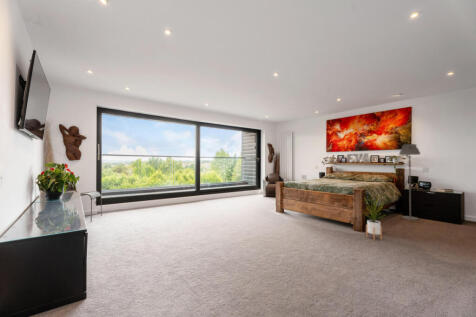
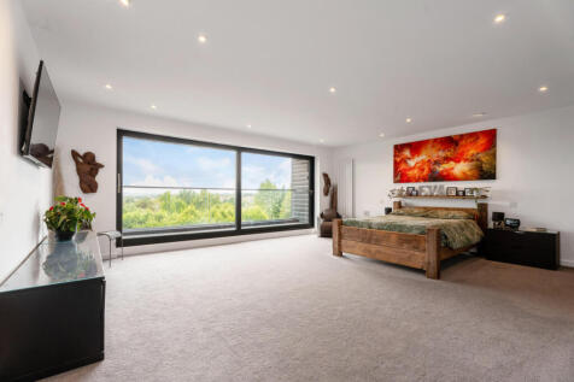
- house plant (373, 216)
- floor lamp (409, 181)
